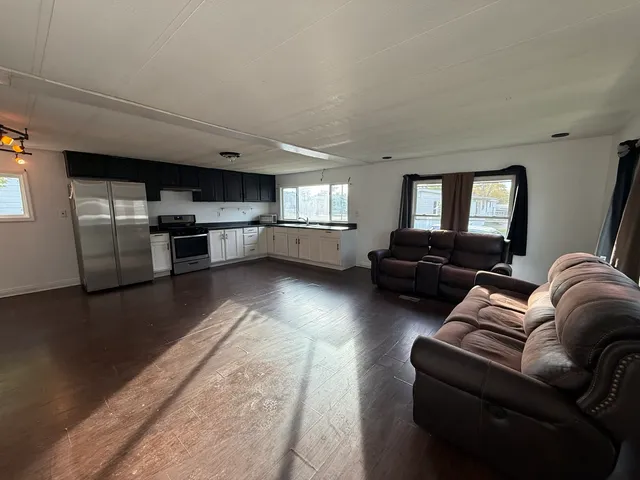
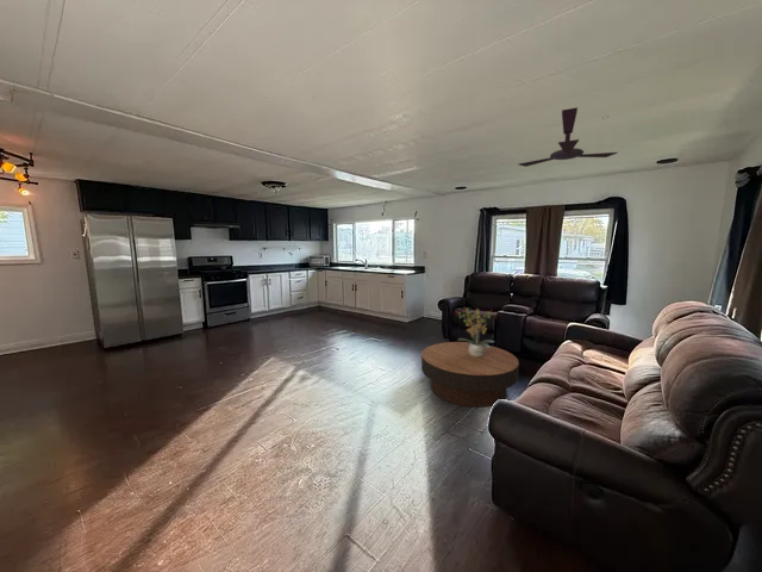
+ ceiling fan (566, 131)
+ potted plant (474, 331)
+ coffee table (467, 372)
